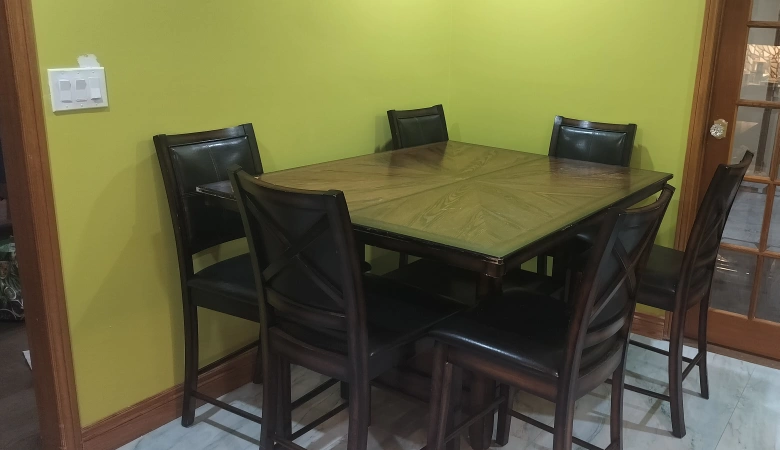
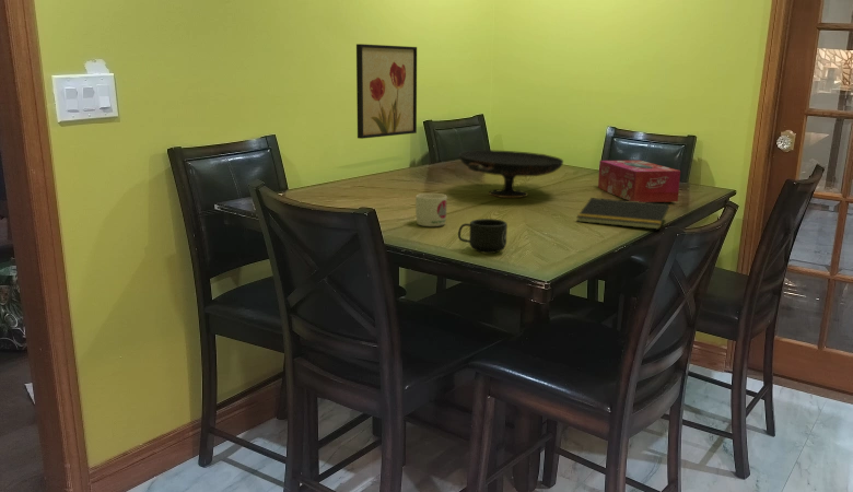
+ mug (432, 208)
+ notepad (622, 212)
+ mug (481, 236)
+ tissue box (636, 179)
+ wall art (386, 91)
+ decorative bowl (510, 175)
